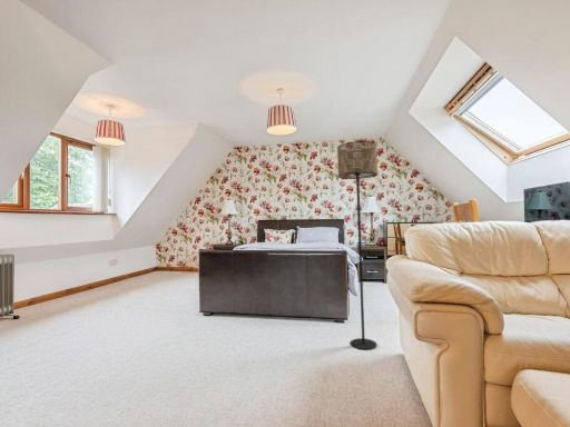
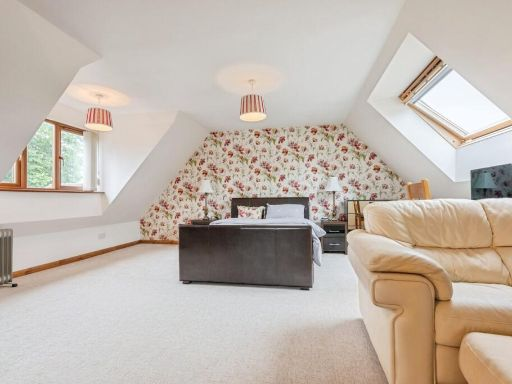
- floor lamp (360, 244)
